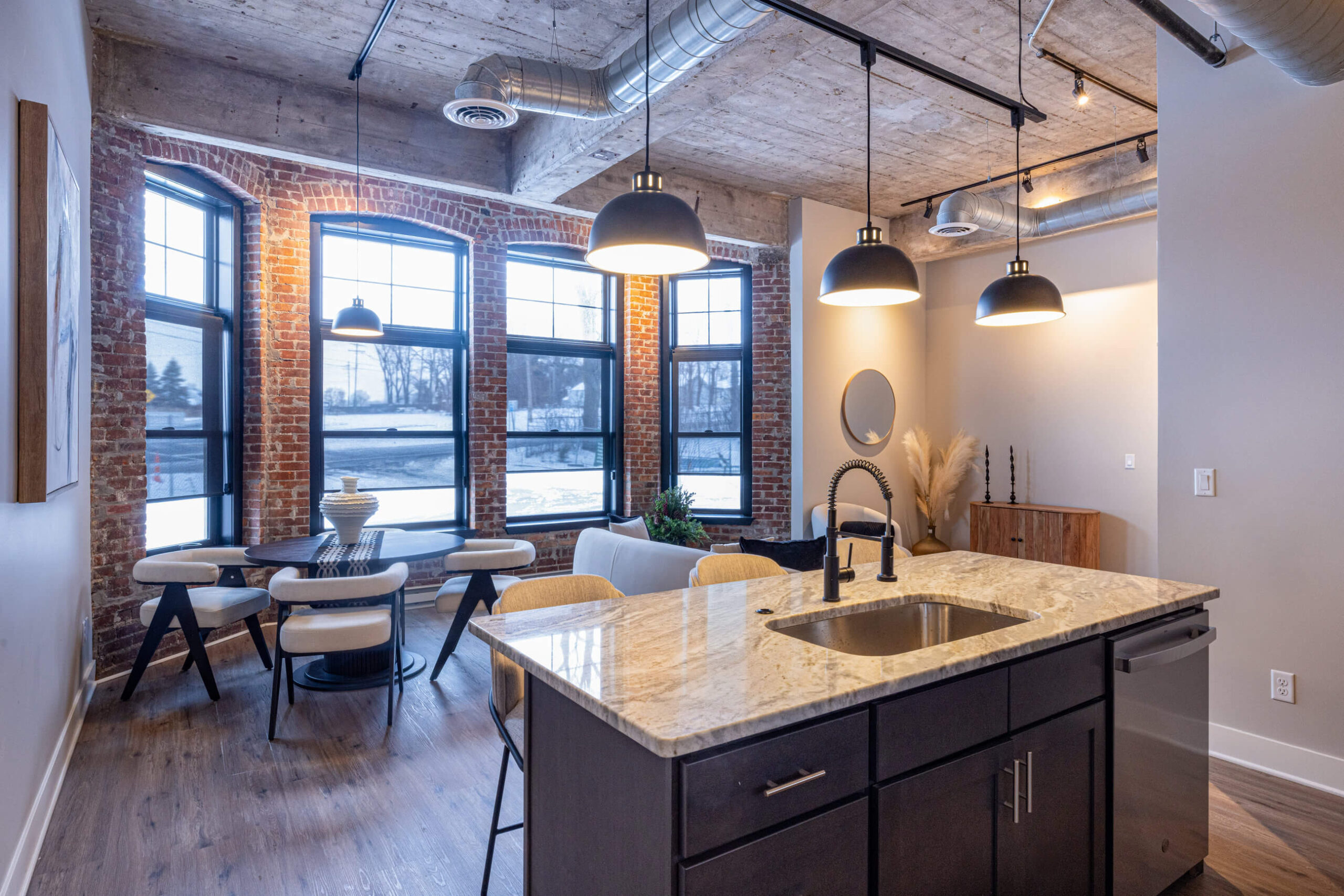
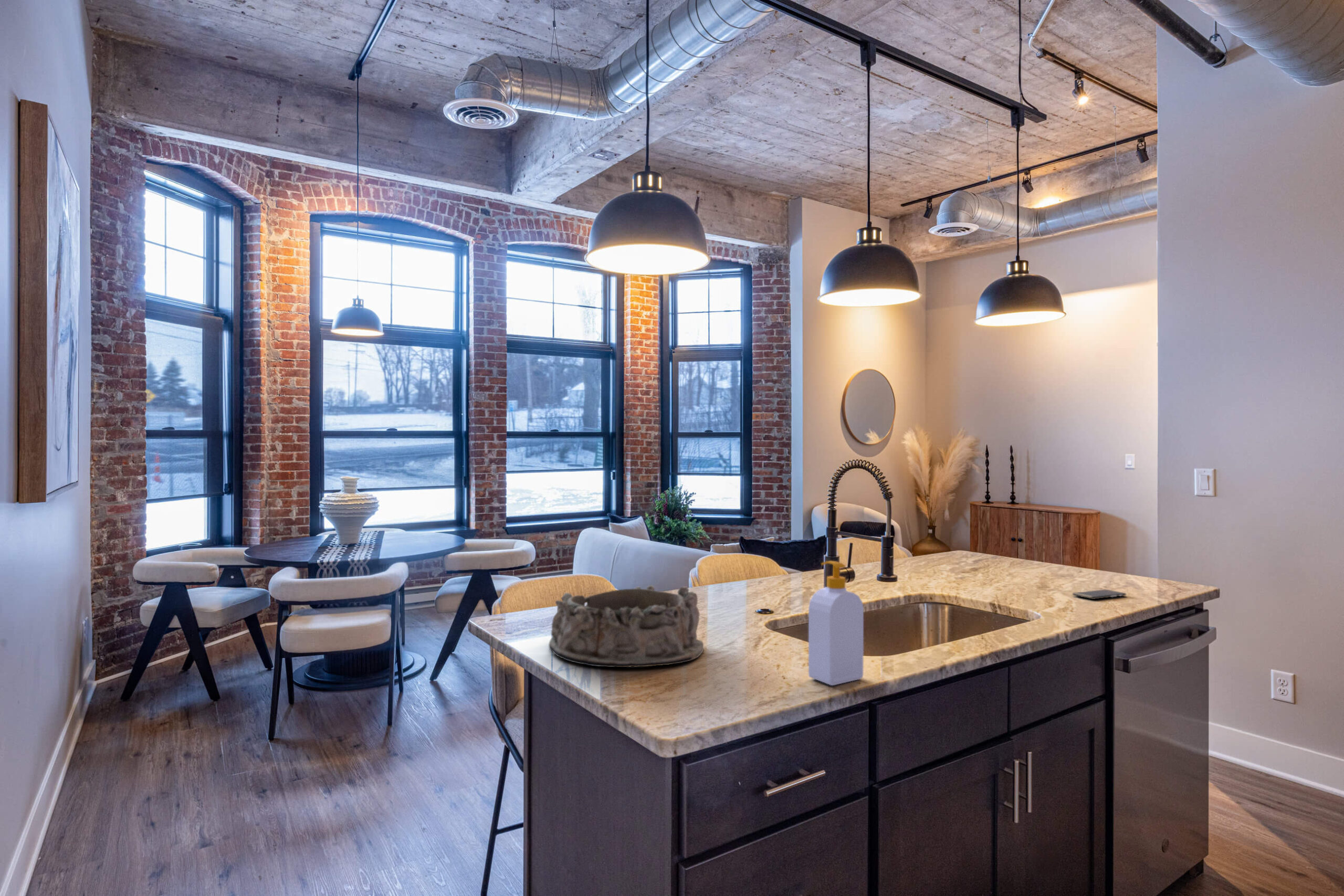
+ soap bottle (834, 620)
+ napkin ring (626, 620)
+ smartphone (1099, 594)
